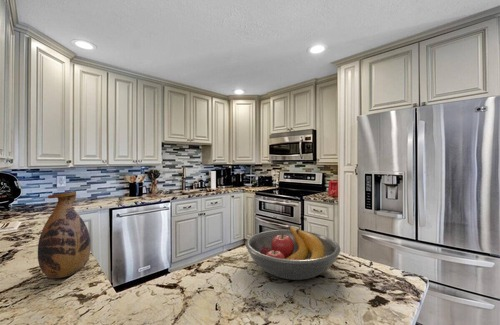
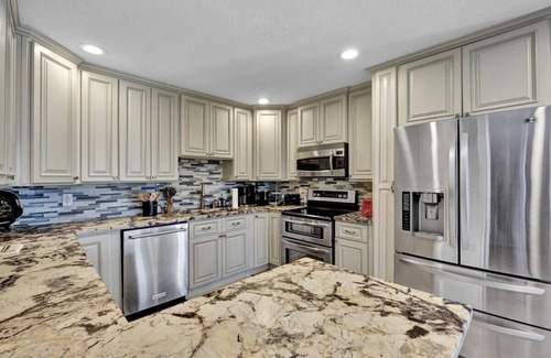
- vase (65, 233)
- fruit bowl (291, 252)
